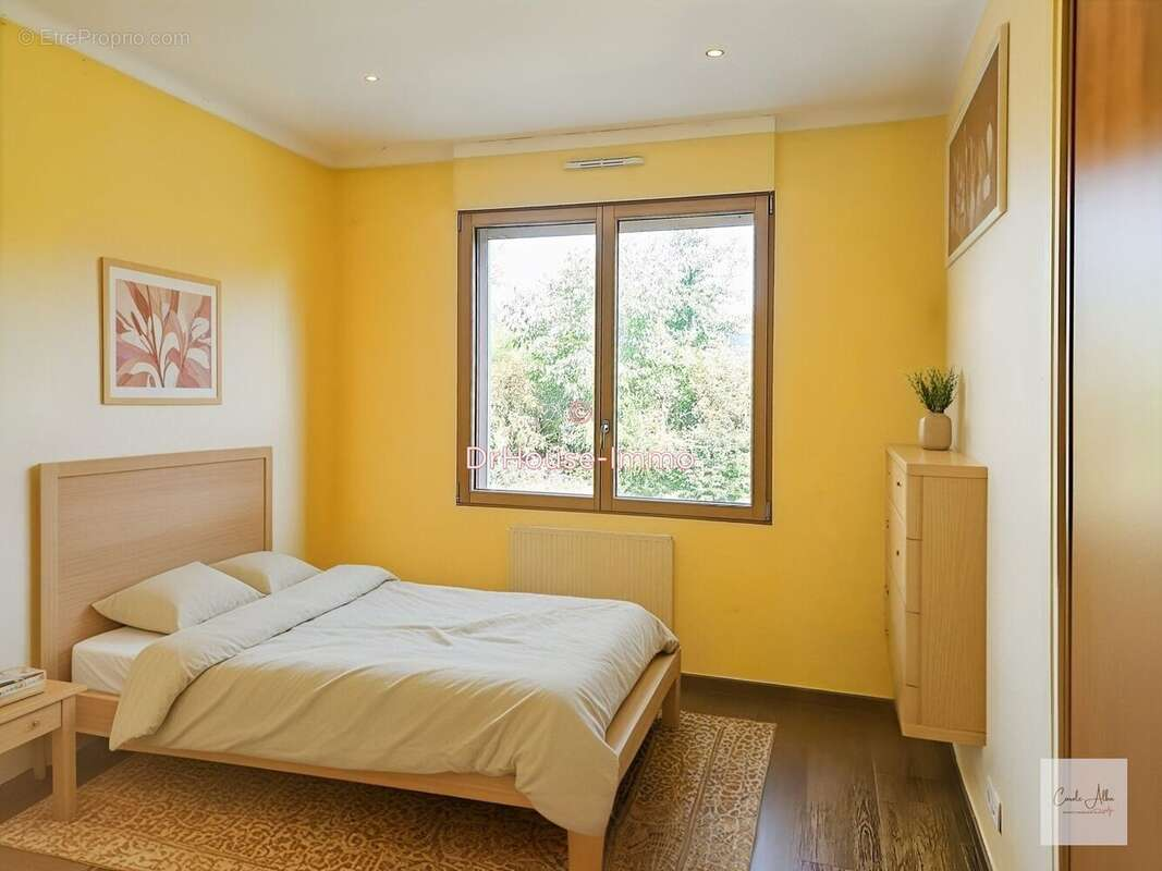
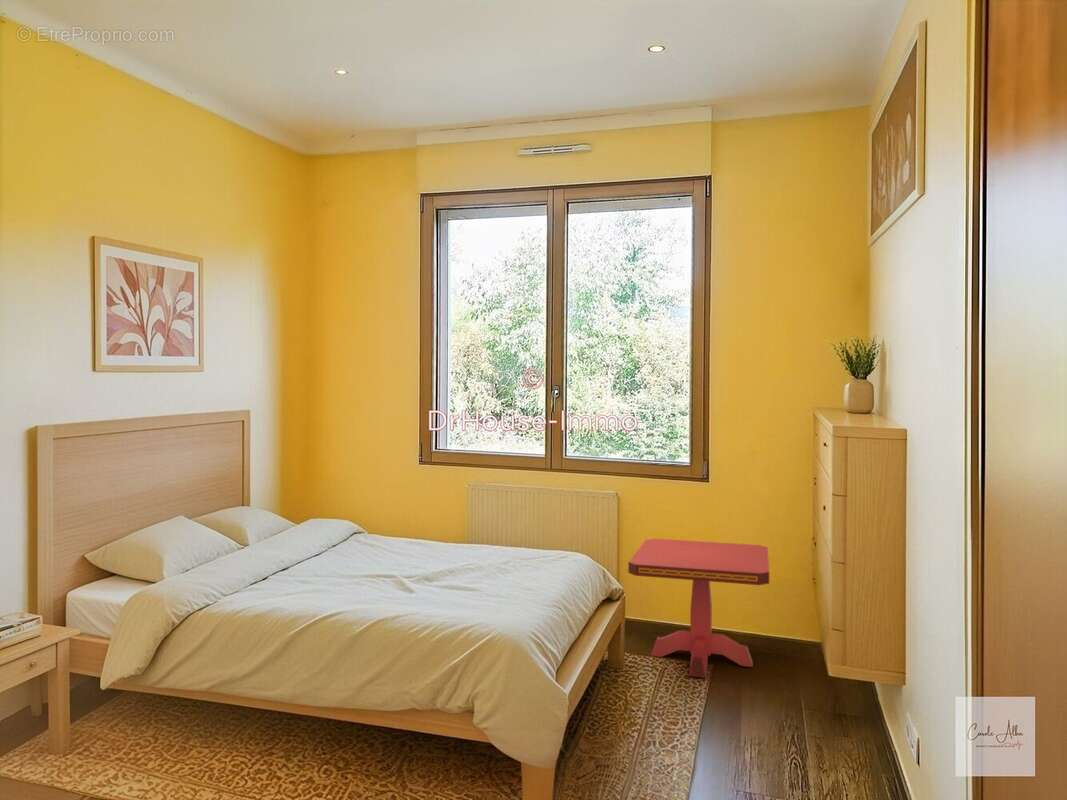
+ side table (701, 606)
